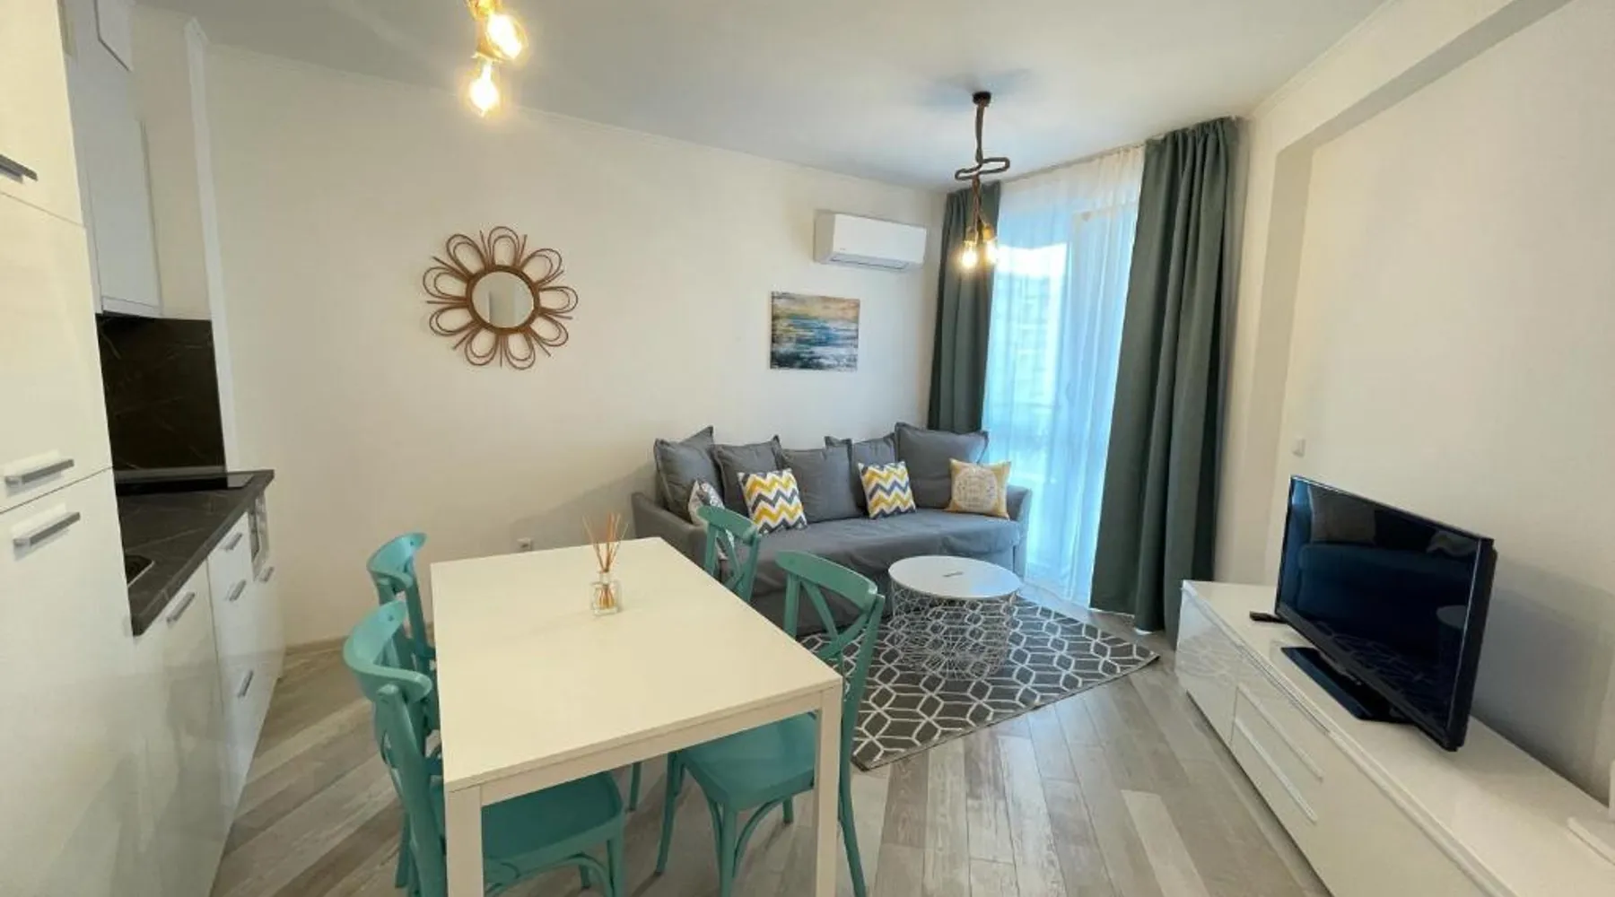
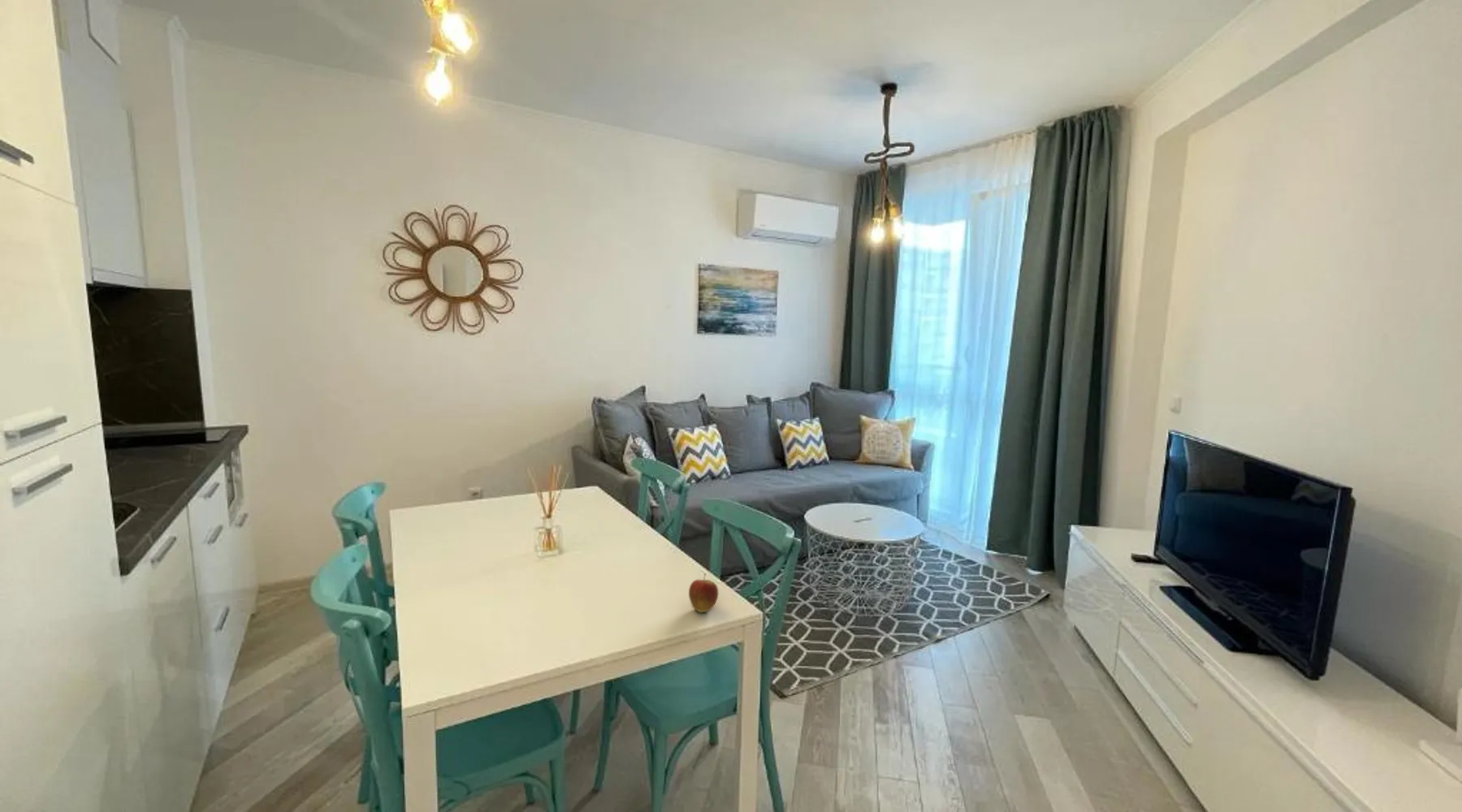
+ fruit (703, 592)
